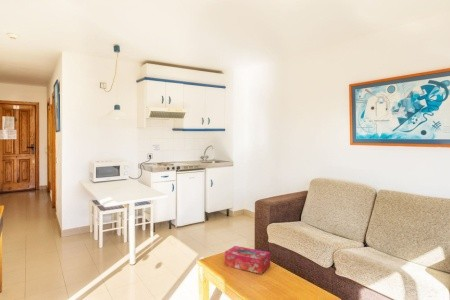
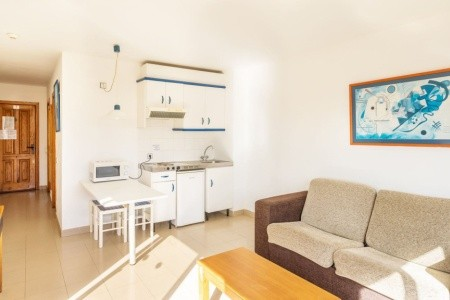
- tissue box (247, 258)
